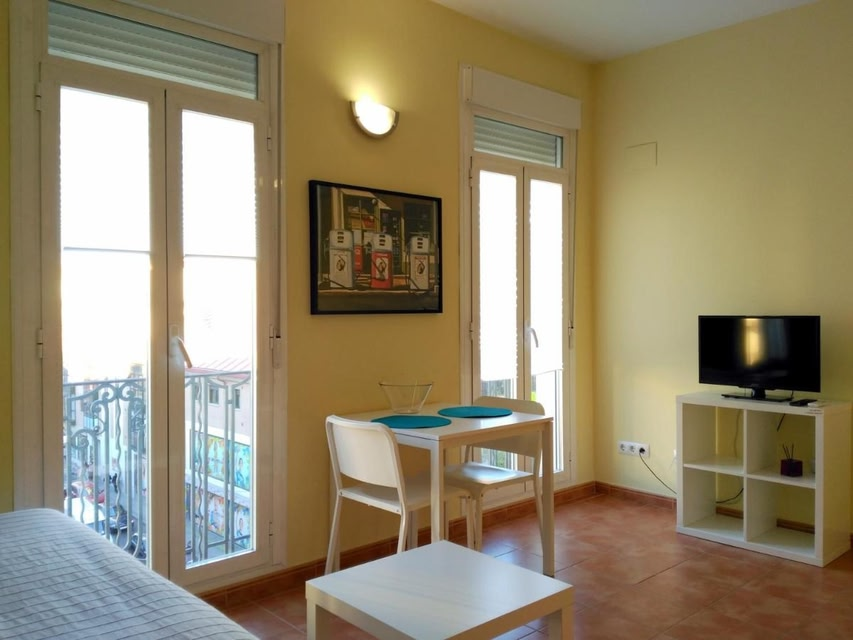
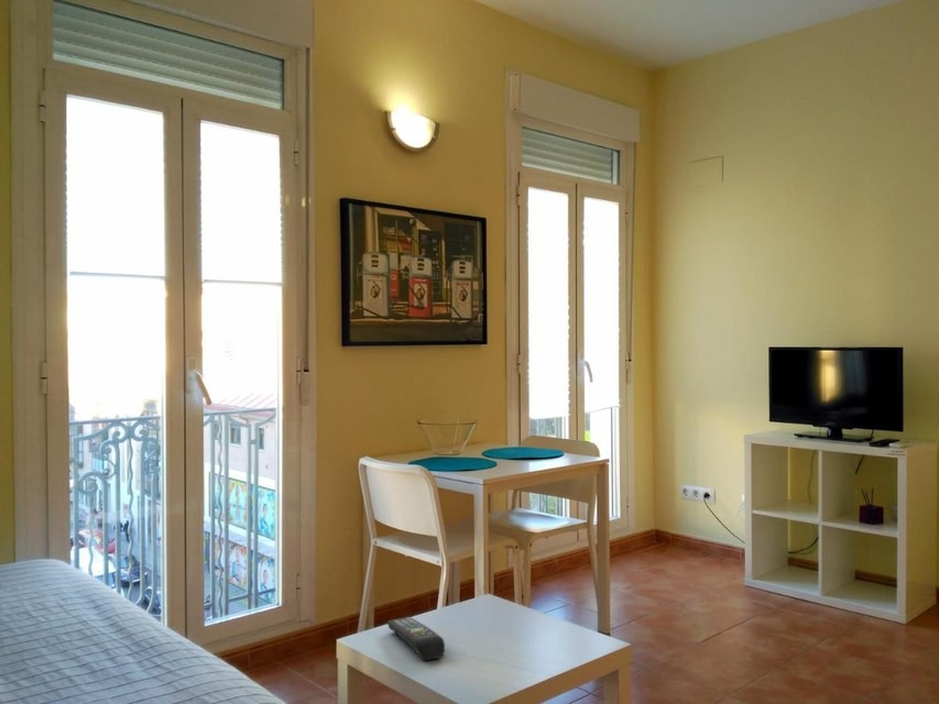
+ remote control (415, 635)
